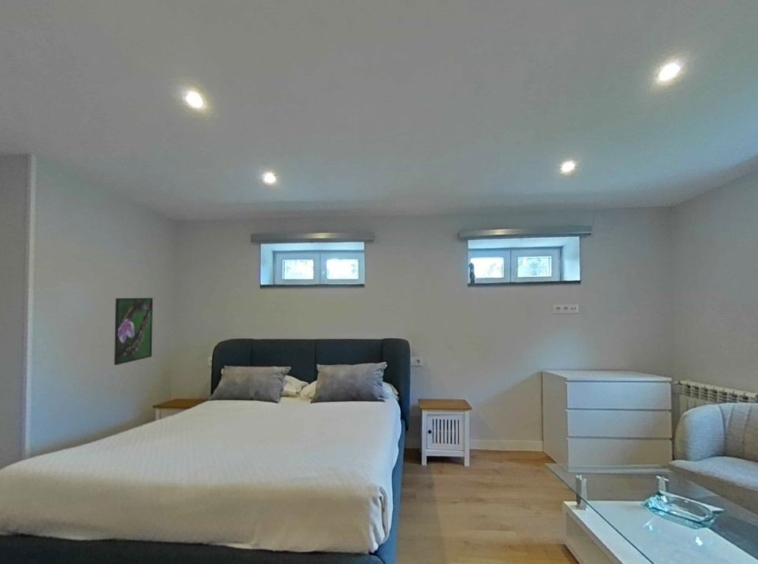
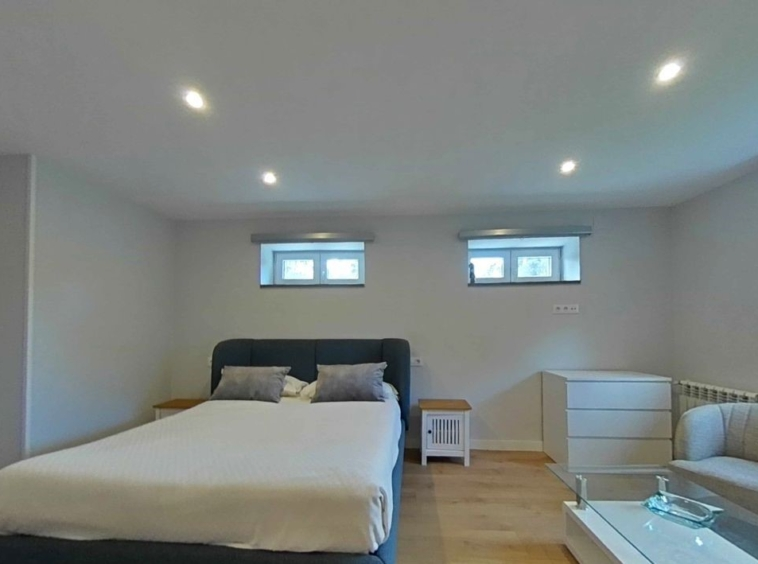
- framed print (134, 329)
